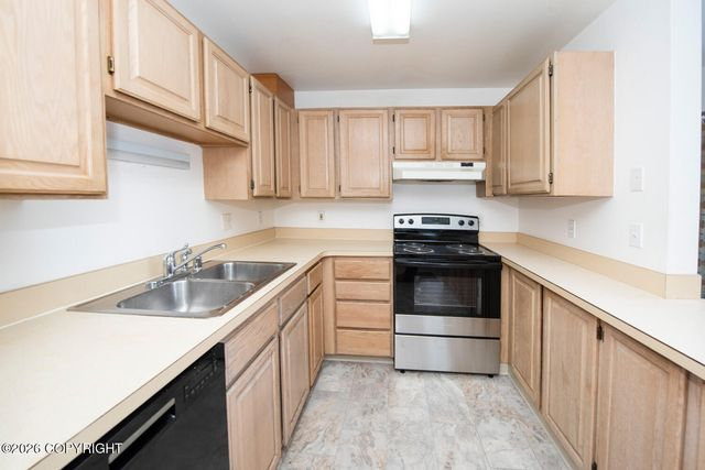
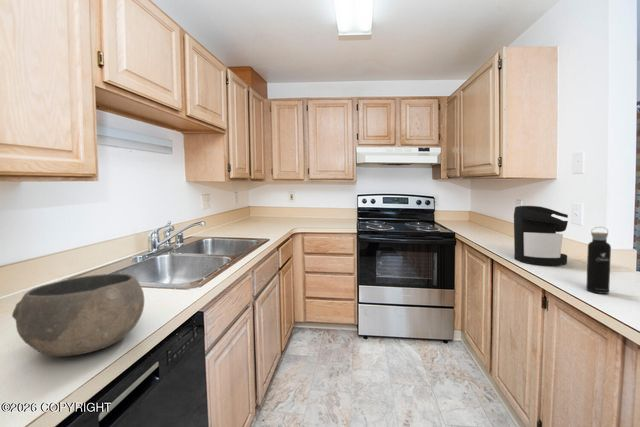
+ water bottle (598, 259)
+ coffee maker (542, 233)
+ bowl (86, 312)
